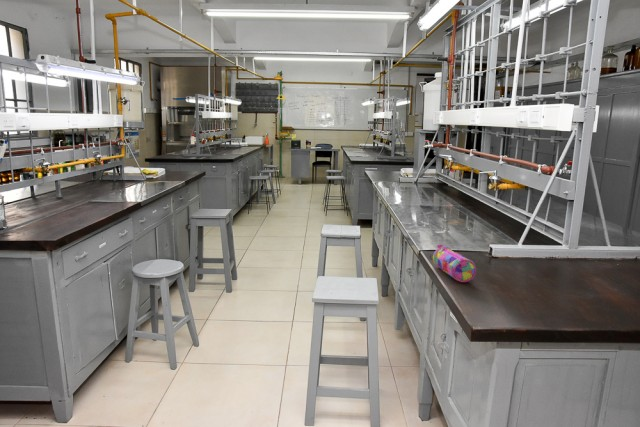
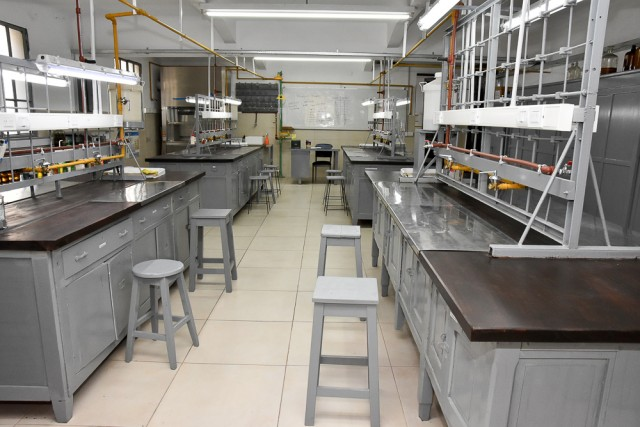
- pencil case (452, 262)
